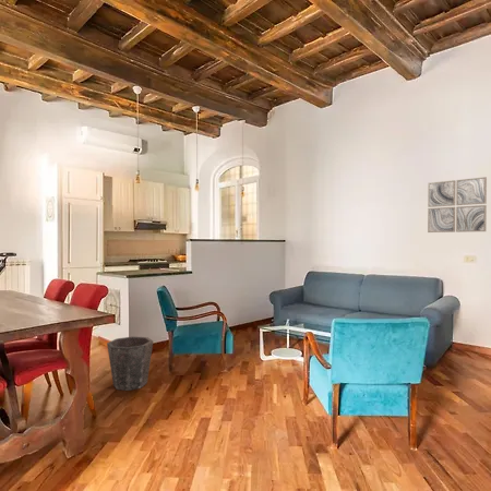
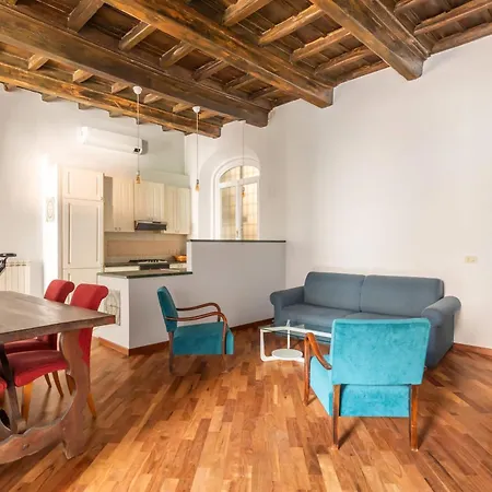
- waste bin (130, 362)
- wall art (456, 204)
